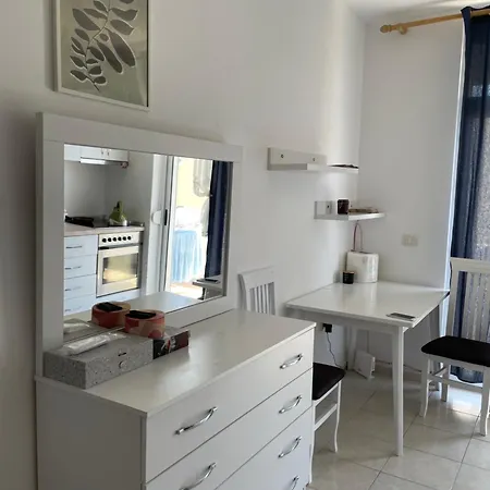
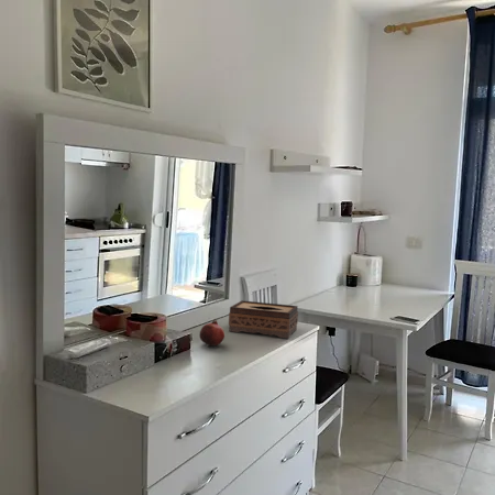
+ fruit (211, 331)
+ tissue box (263, 318)
